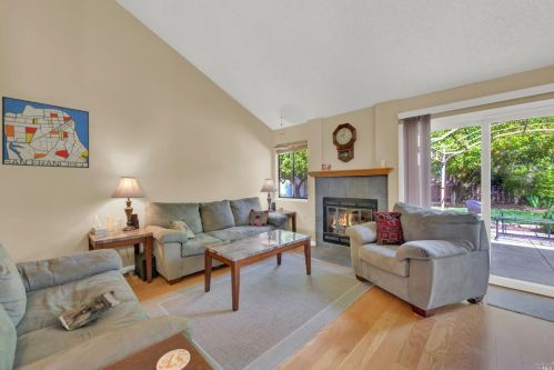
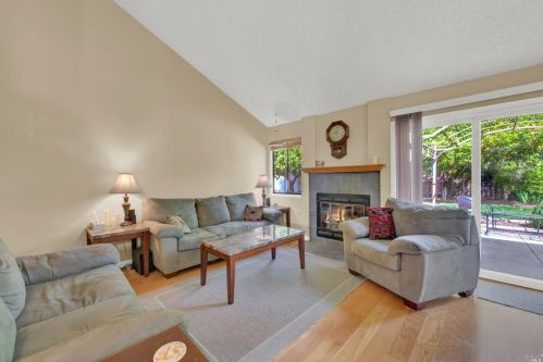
- magazine (92, 308)
- wall art (49, 136)
